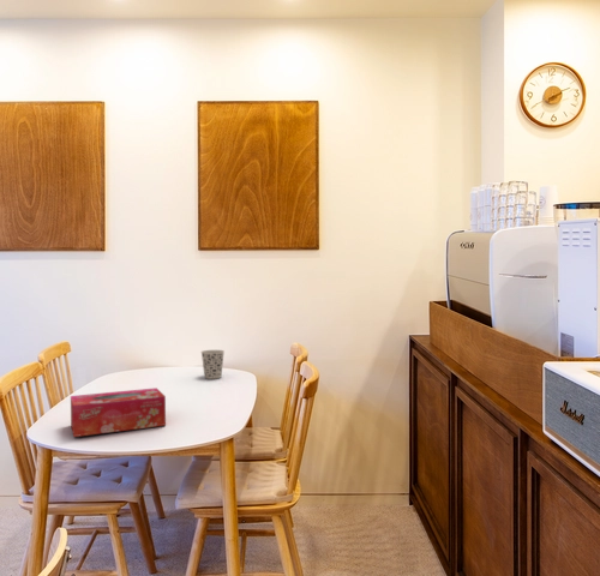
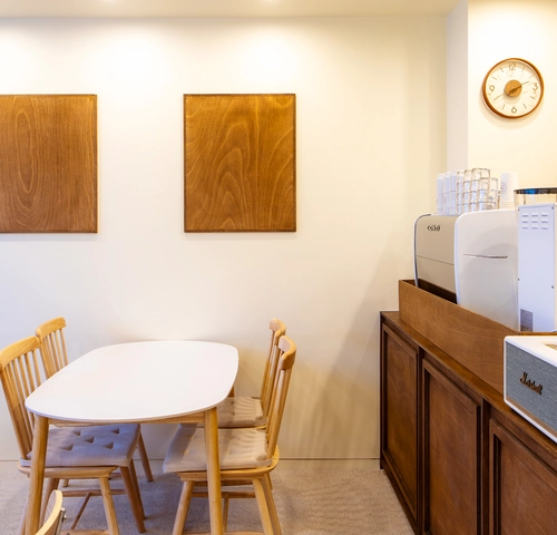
- tissue box (118, 410)
- cup (212, 364)
